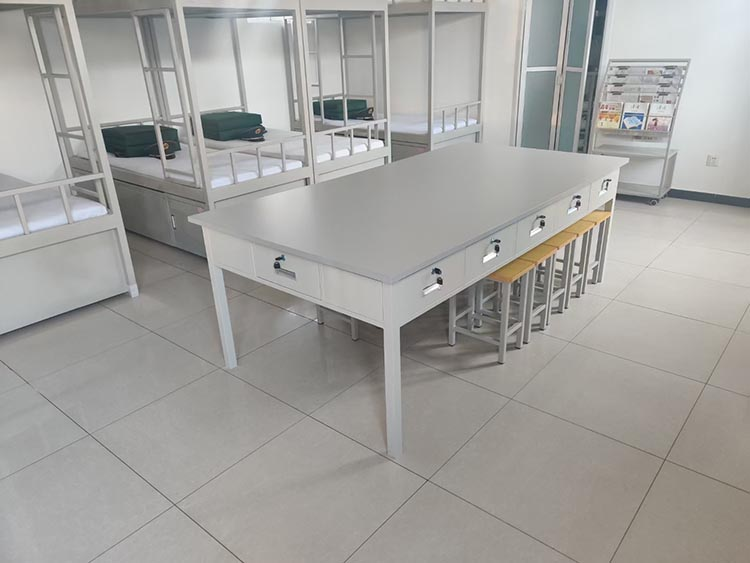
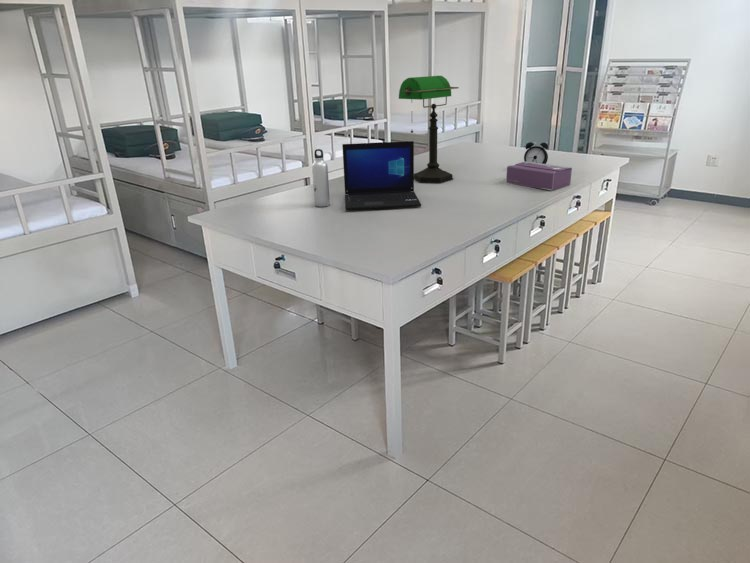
+ water bottle (320, 177)
+ alarm clock (535, 156)
+ desk lamp (430, 129)
+ tissue box (538, 175)
+ laptop (380, 174)
